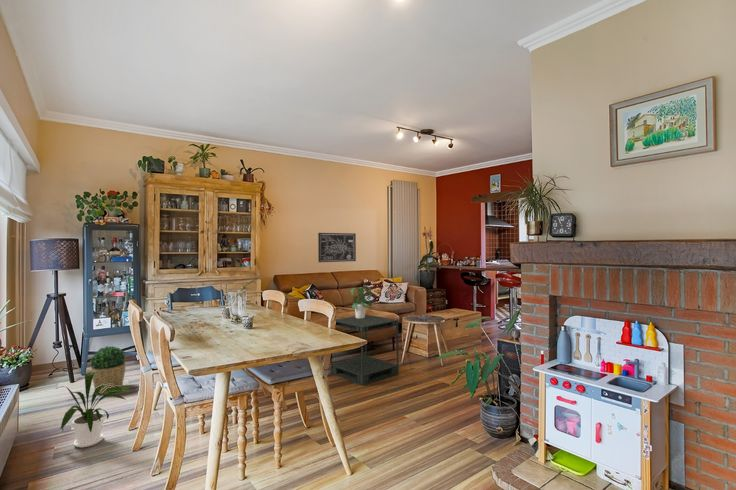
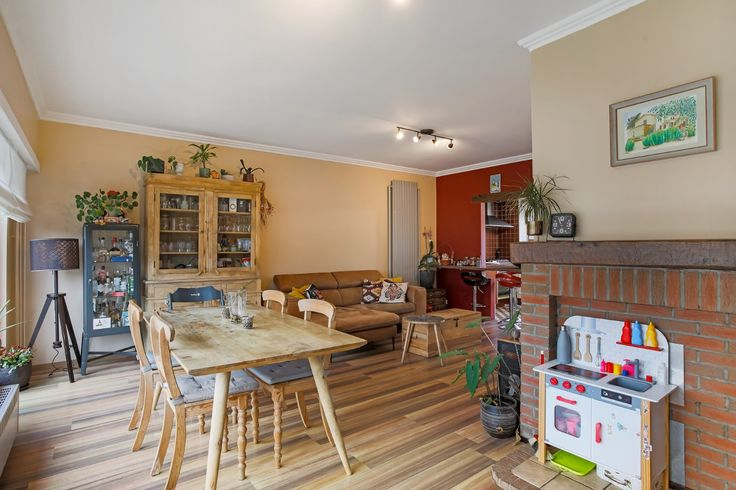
- potted plant (108, 368)
- side table (365, 346)
- house plant (91, 405)
- wall art (337, 247)
- potted plant (361, 301)
